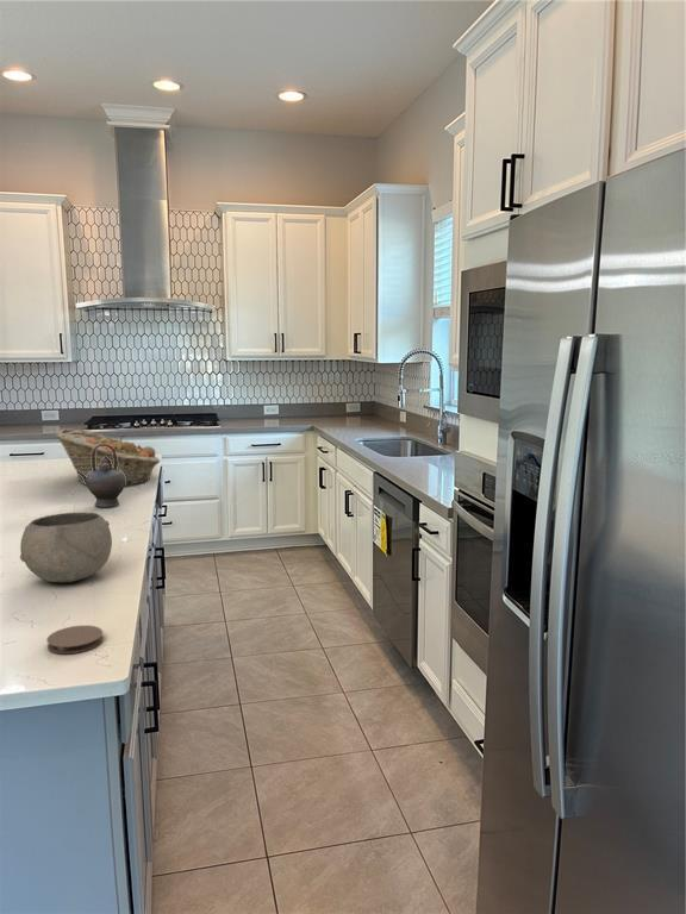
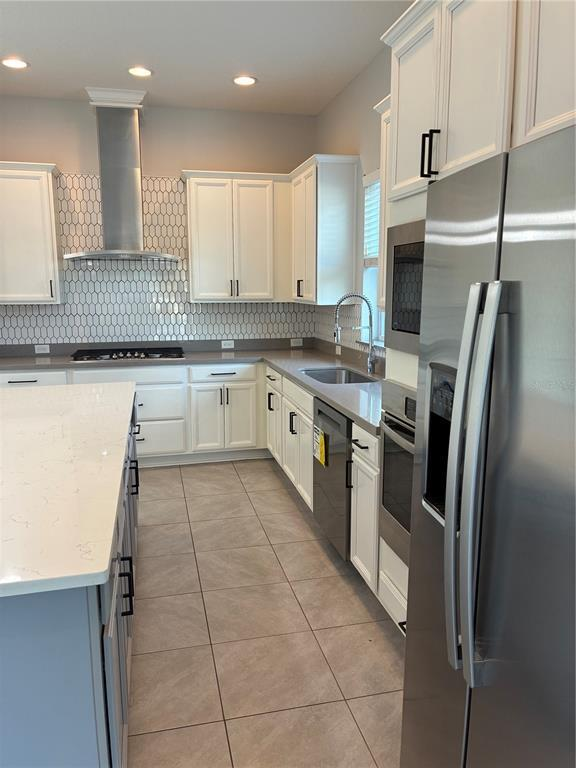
- teapot (100, 474)
- fruit basket (108, 455)
- coaster (75, 639)
- bowl (67, 547)
